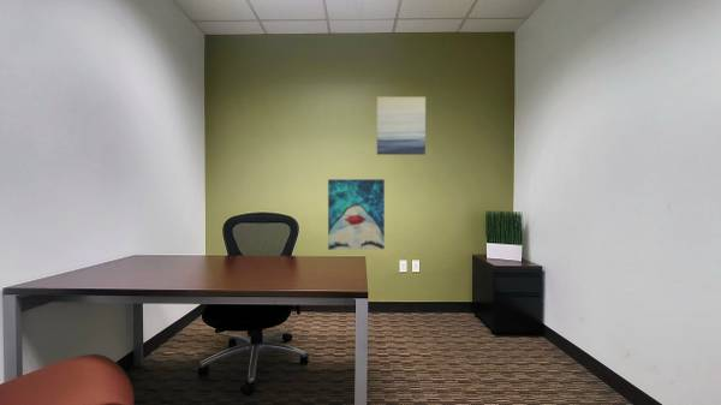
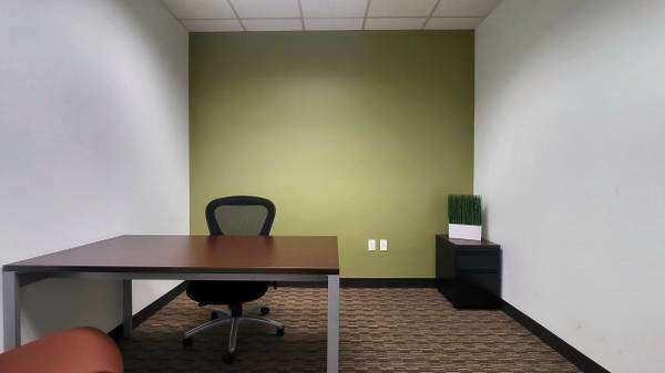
- wall art (356, 214)
- wall art (400, 125)
